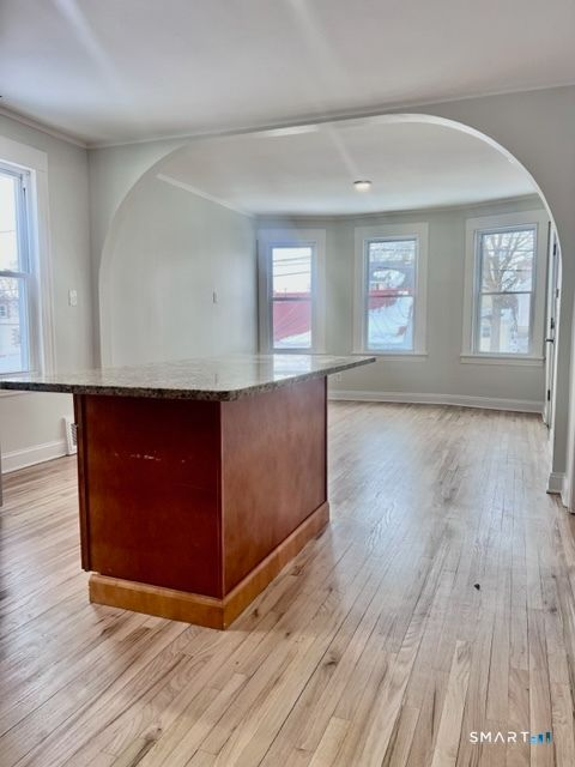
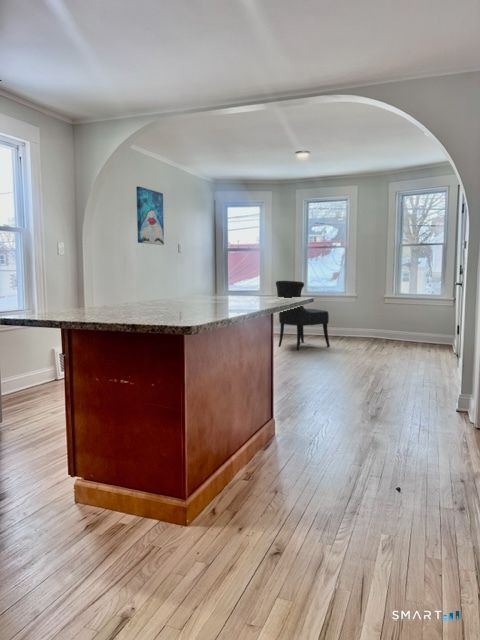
+ dining chair (302, 313)
+ wall art (150, 217)
